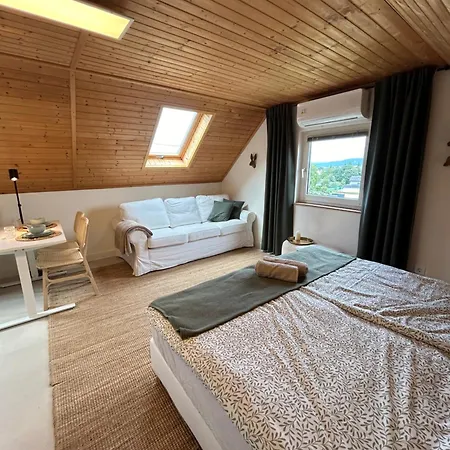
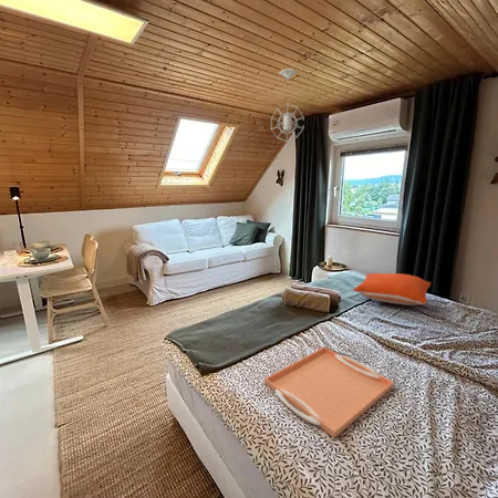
+ pendant light (287, 107)
+ pillow (392, 287)
+ serving tray (328, 382)
